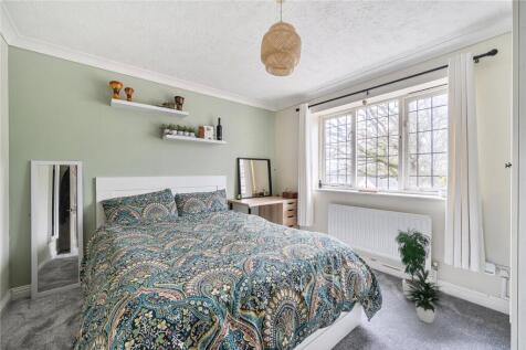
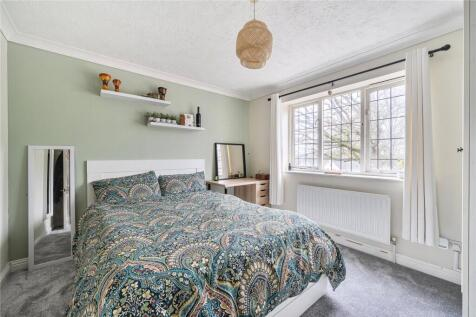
- potted plant (417, 268)
